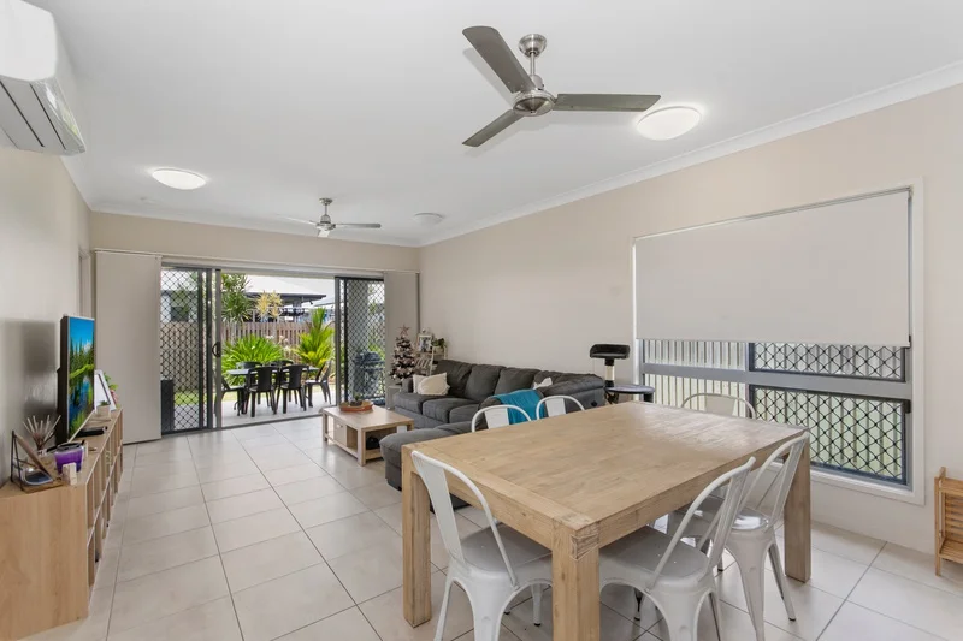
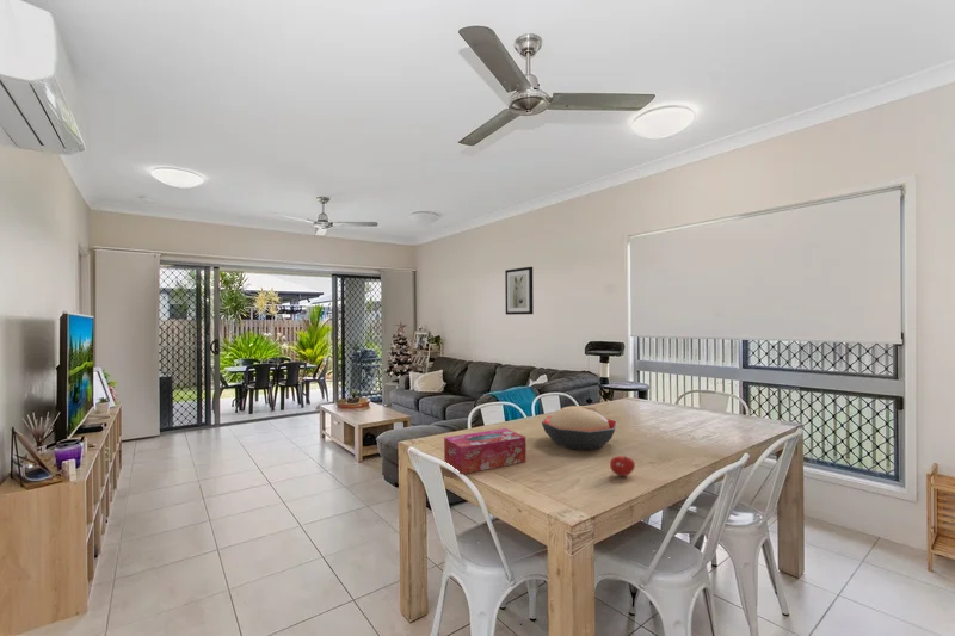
+ decorative bowl (579, 424)
+ fruit (622, 464)
+ wall art (518, 291)
+ tissue box (485, 449)
